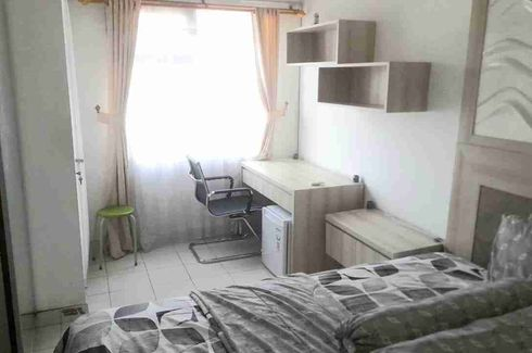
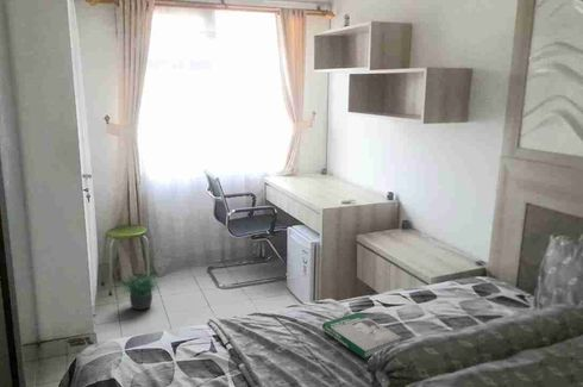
+ potted plant (140, 285)
+ book (361, 333)
